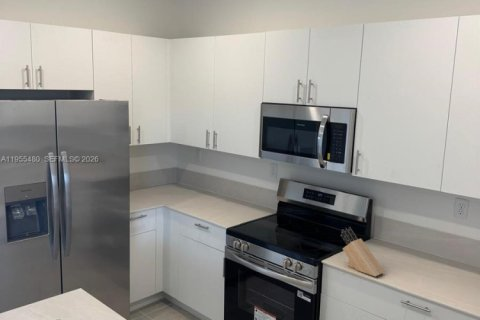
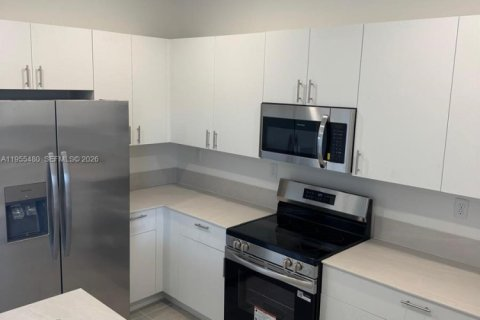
- knife block (360, 250)
